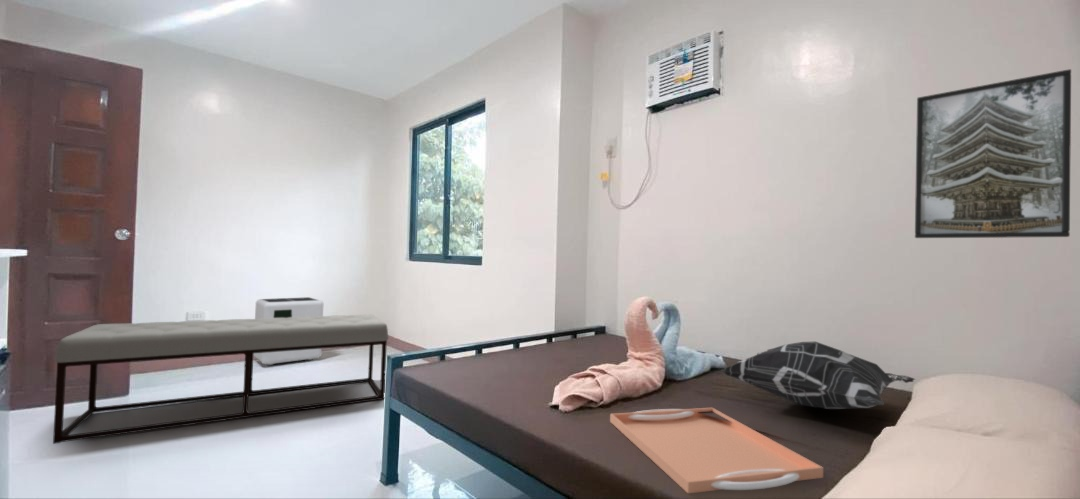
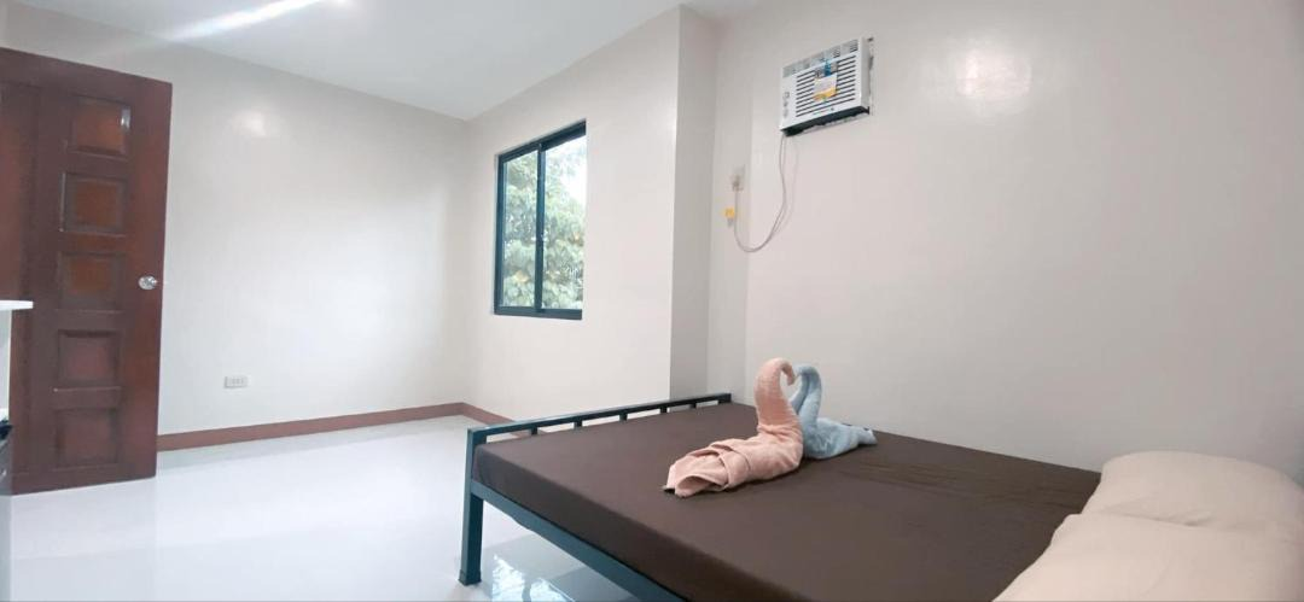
- decorative pillow (817, 374)
- serving tray (702, 441)
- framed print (986, 161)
- air purifier (288, 317)
- bench (249, 364)
